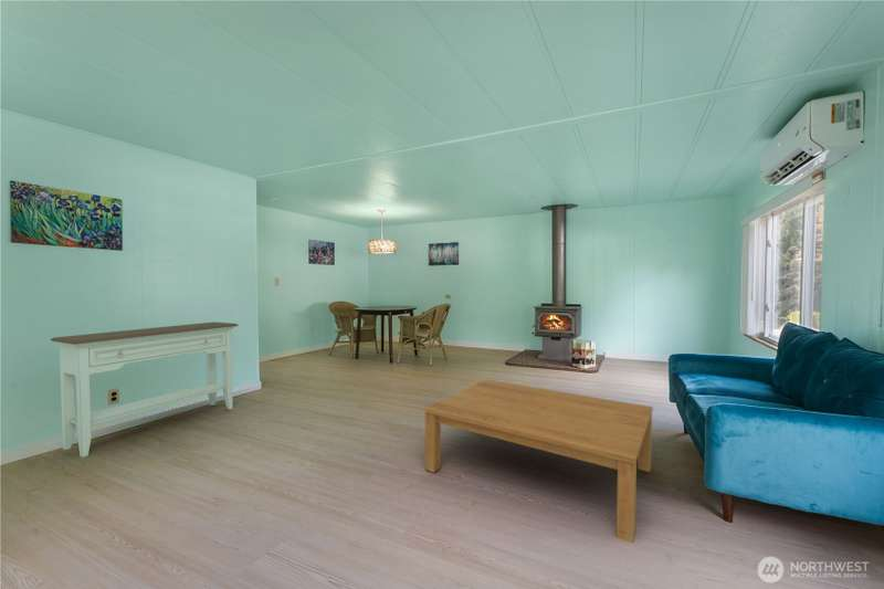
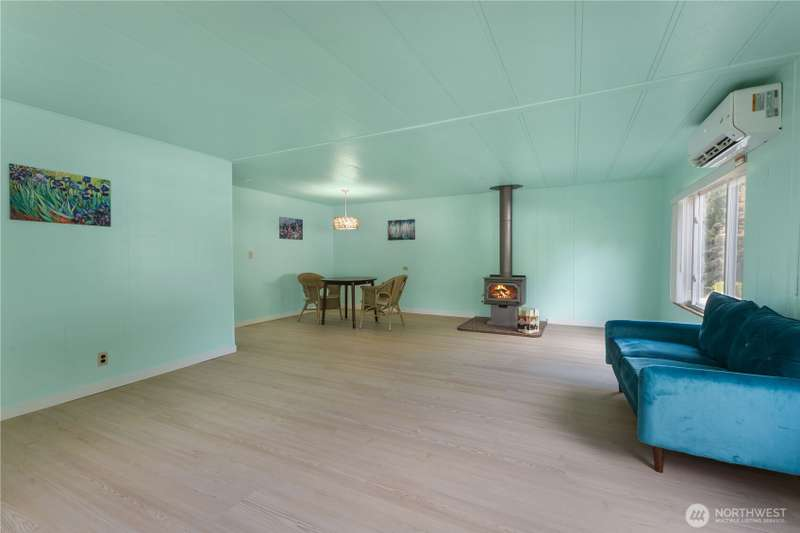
- console table (162, 395)
- coffee table (538, 438)
